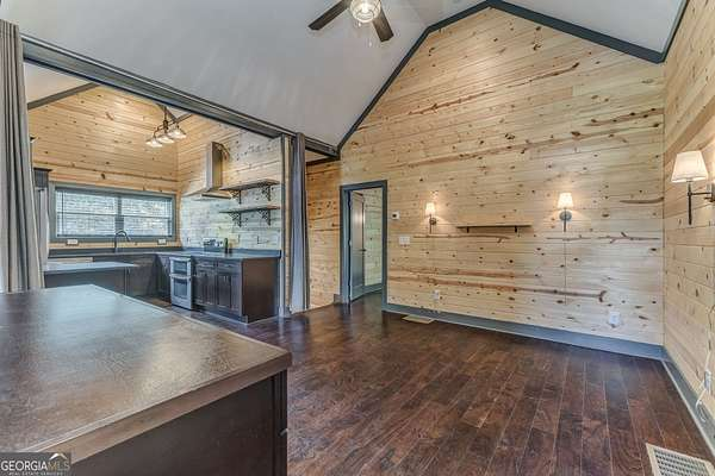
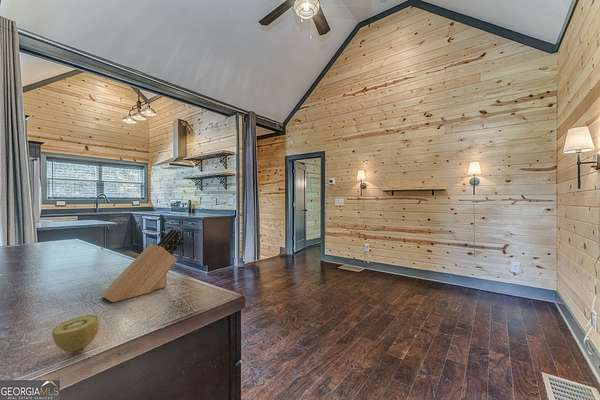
+ fruit (76, 336)
+ knife block (147, 260)
